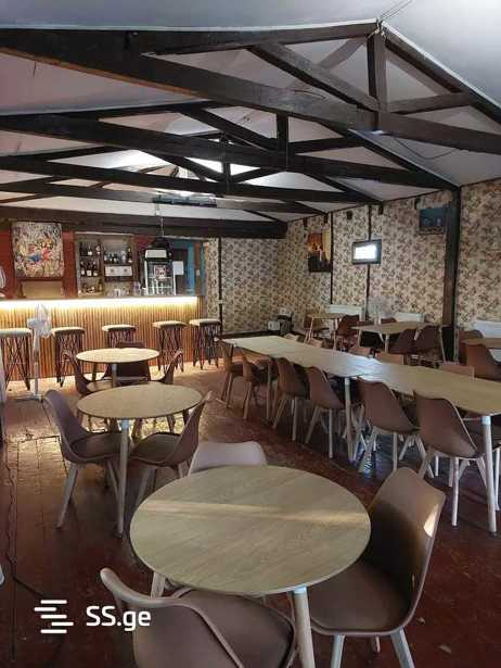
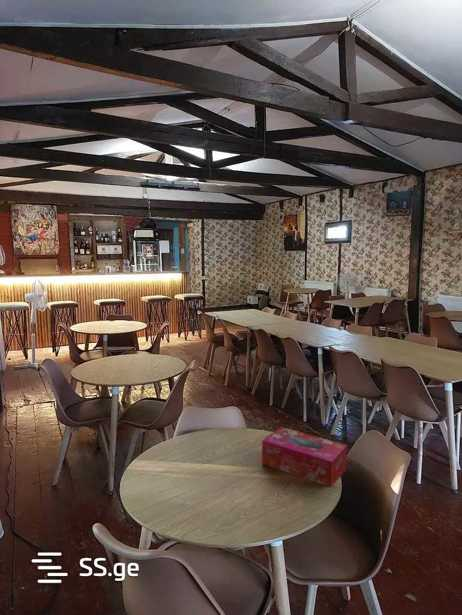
+ tissue box (303, 454)
